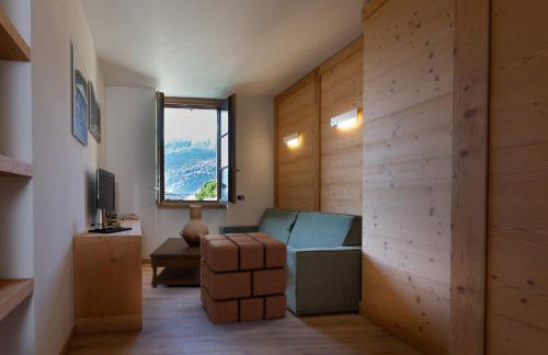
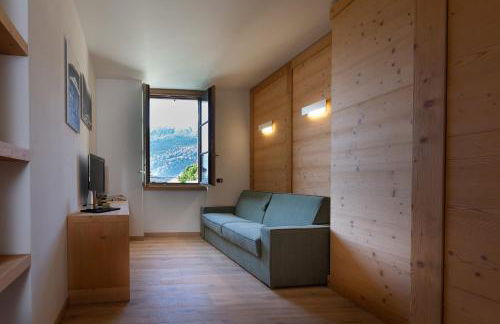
- vessel (197, 225)
- coffee table (185, 261)
- pouf (241, 274)
